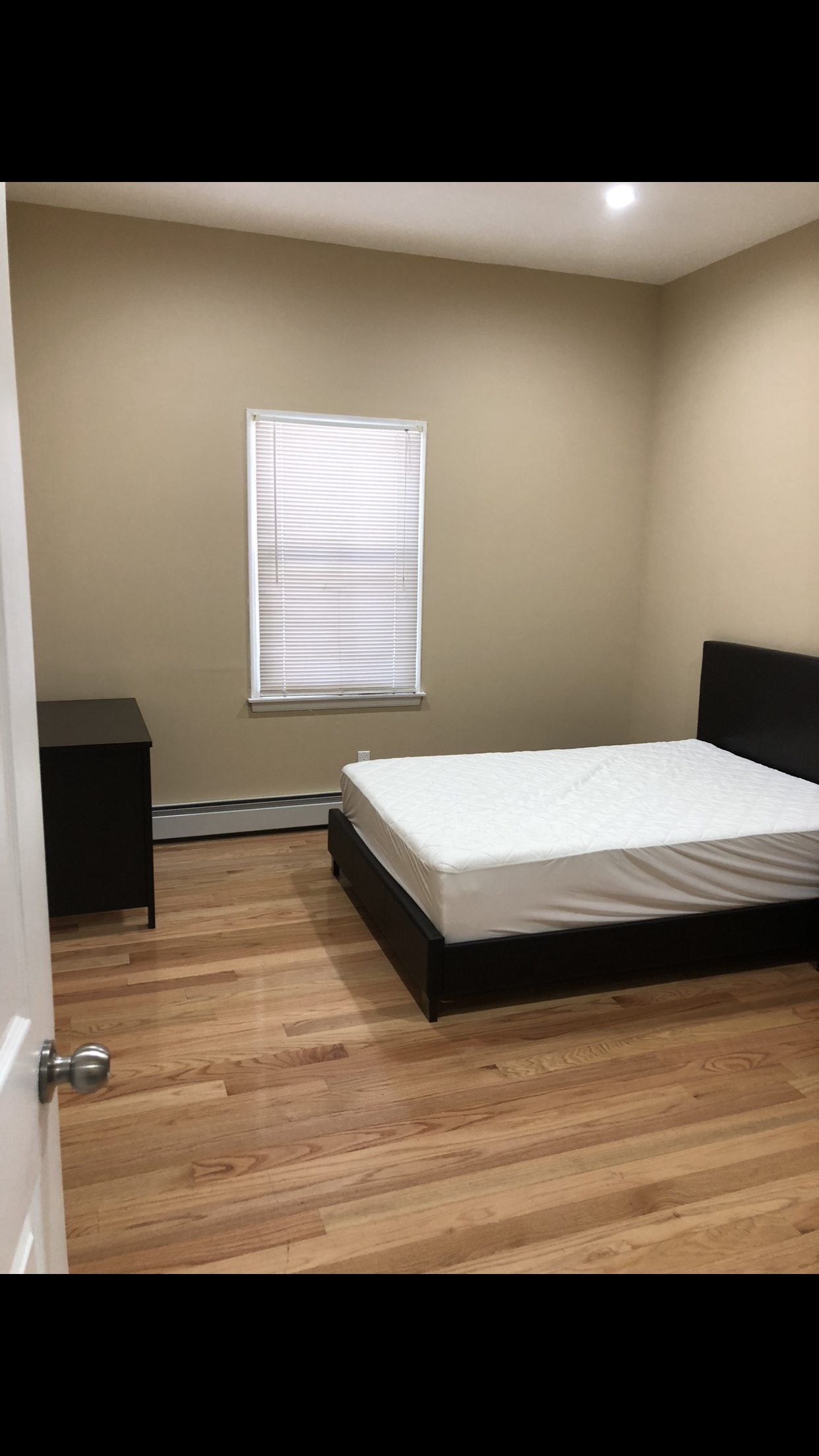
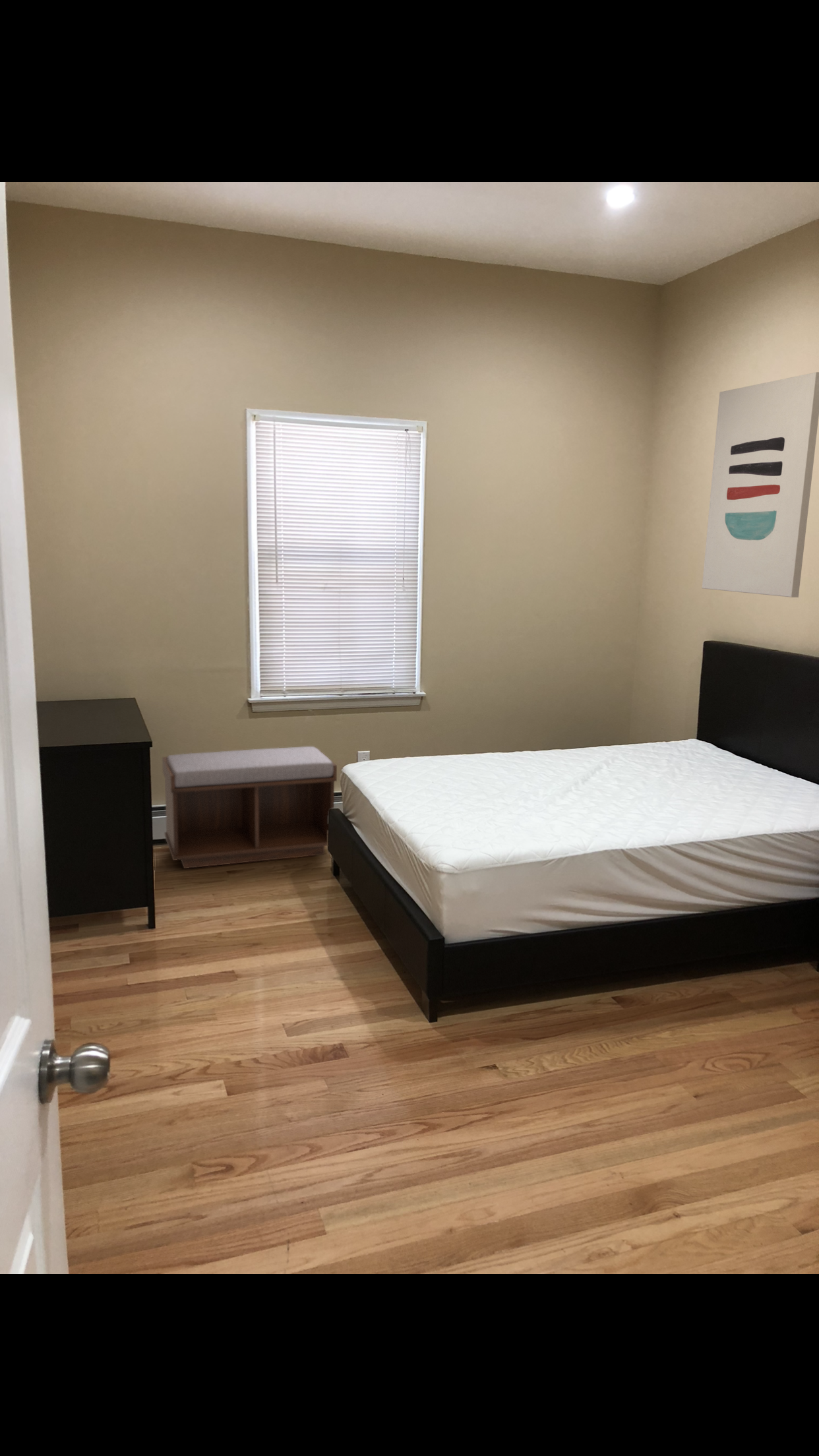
+ bench (249, 804)
+ wall art (757, 490)
